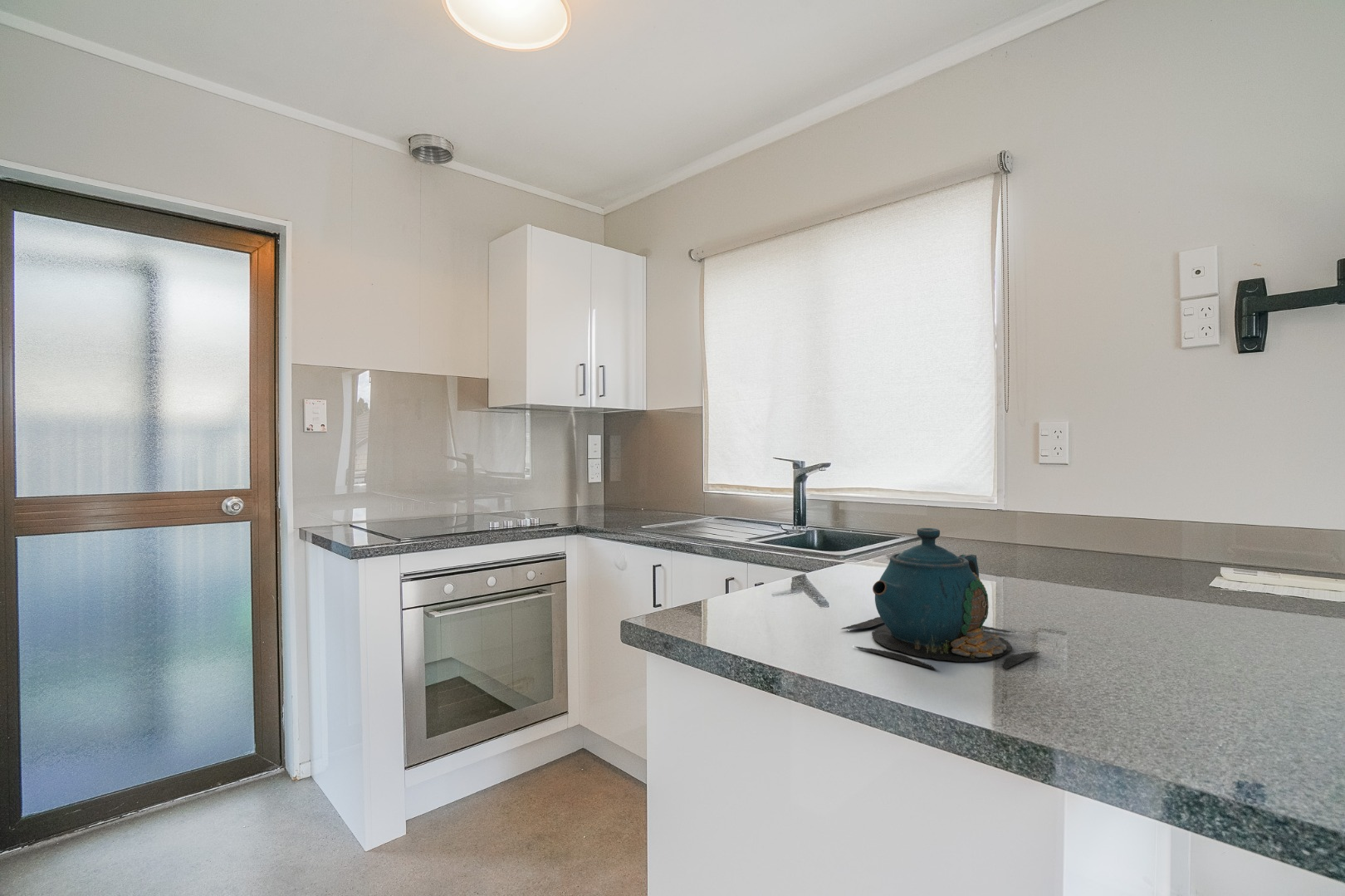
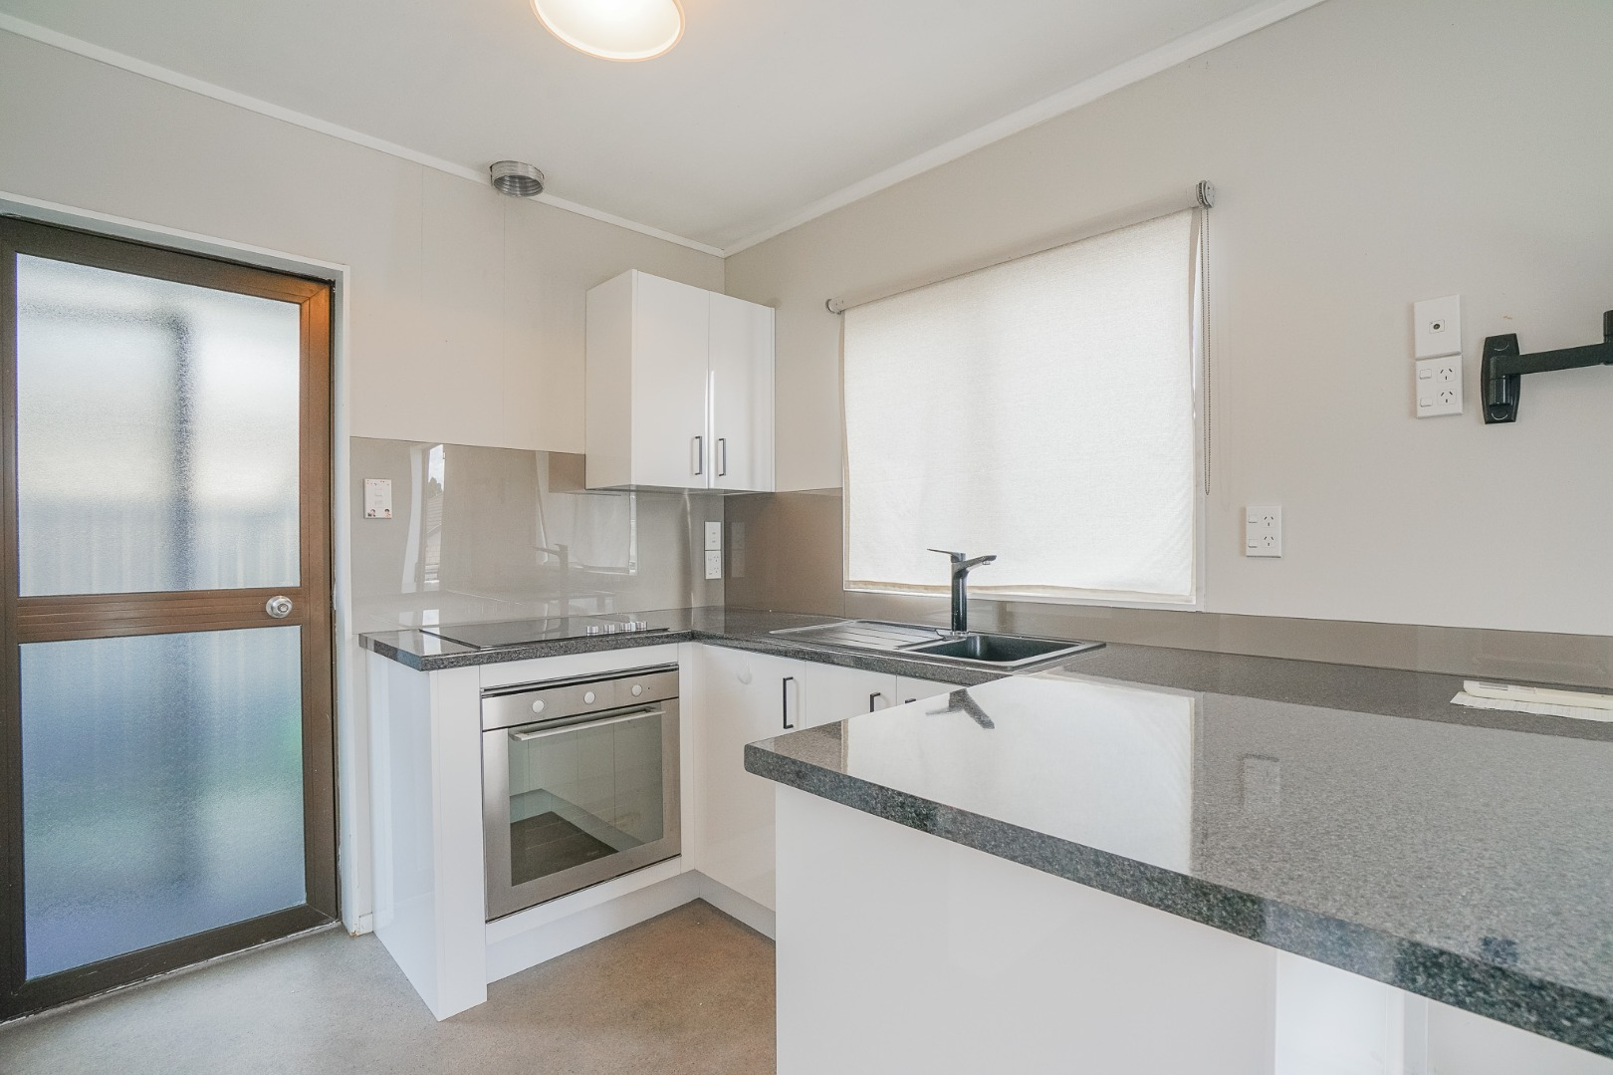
- teapot (937, 584)
